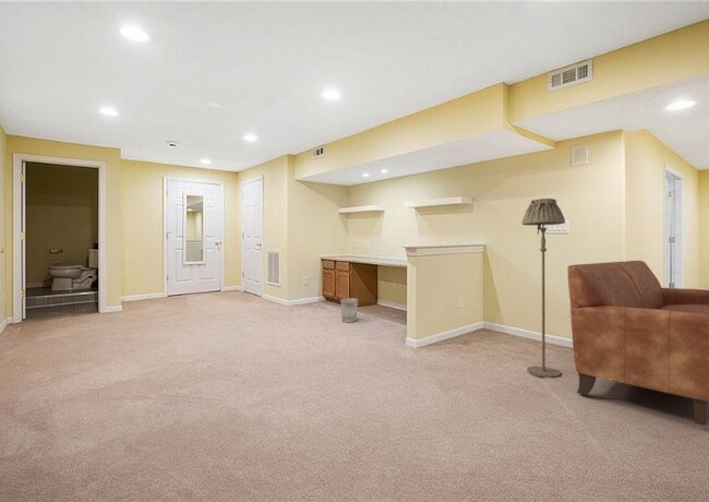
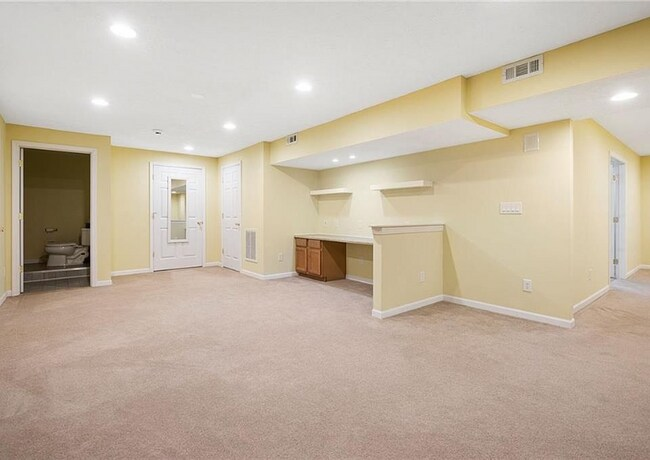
- sofa (664, 319)
- wastebasket (349, 310)
- floor lamp (542, 286)
